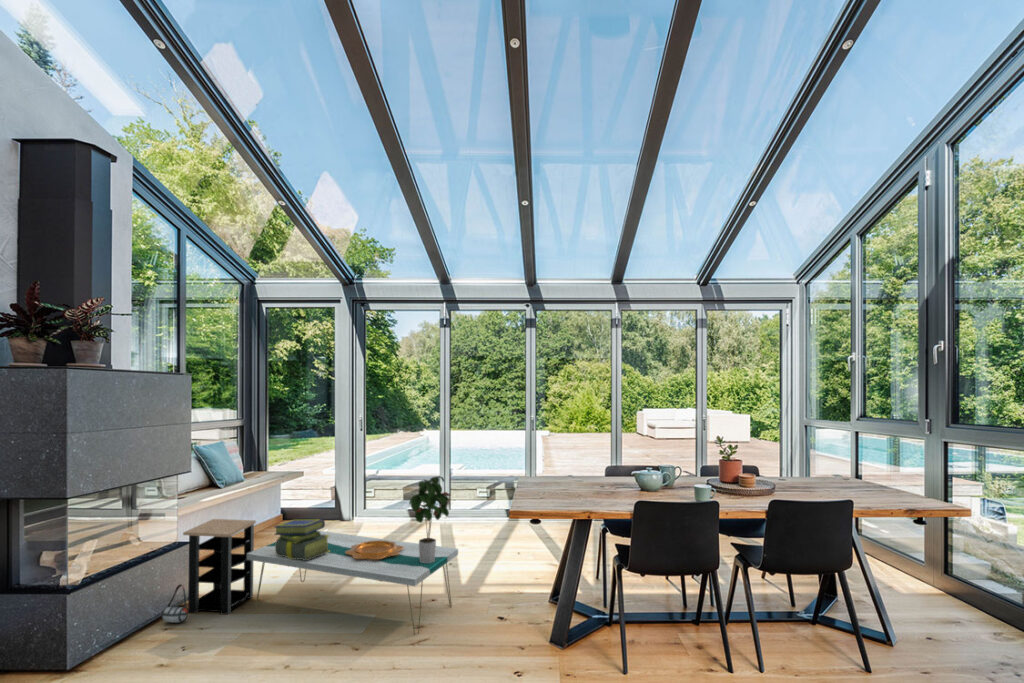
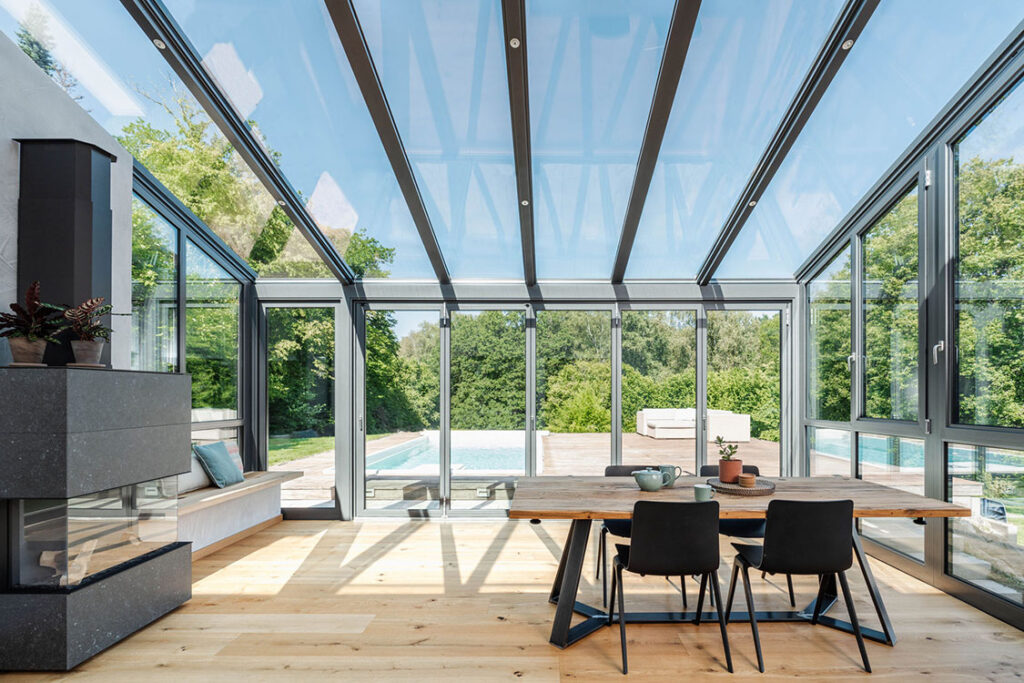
- decorative bowl (375, 549)
- coffee table (353, 576)
- side table (221, 565)
- stack of books (300, 537)
- bag (166, 610)
- potted plant (430, 518)
